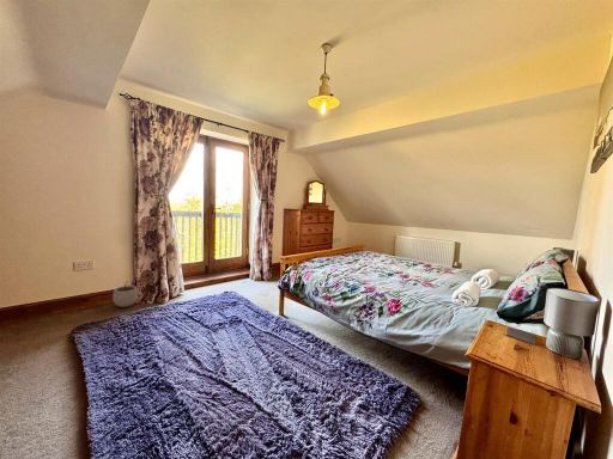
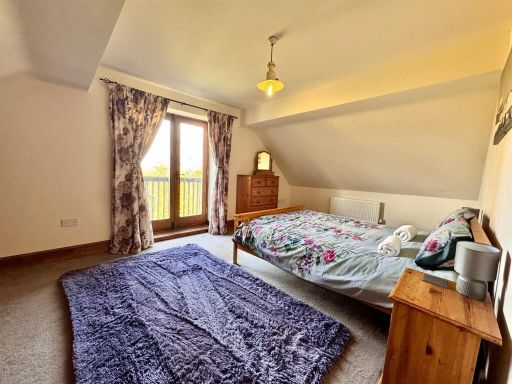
- plant pot (125, 293)
